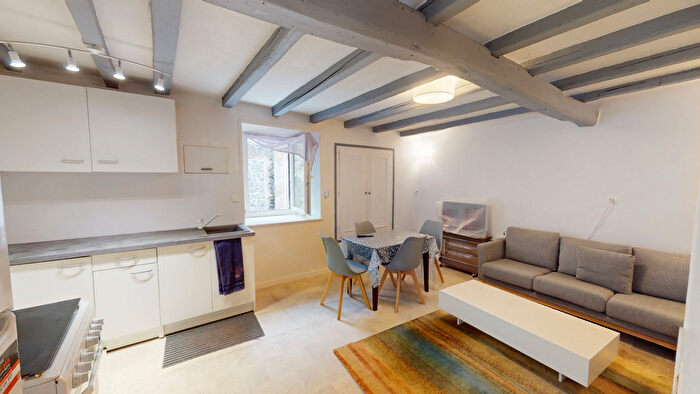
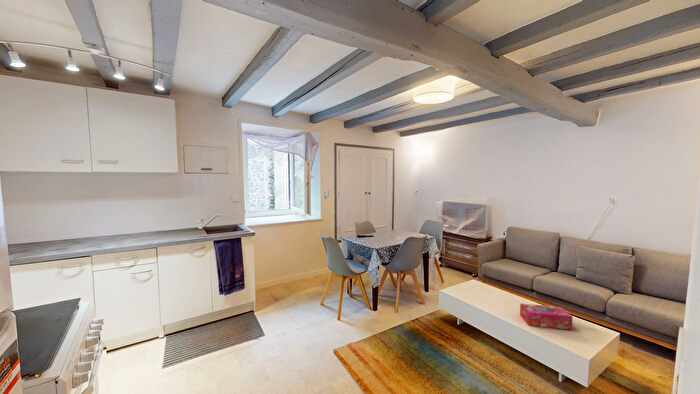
+ tissue box (544, 315)
